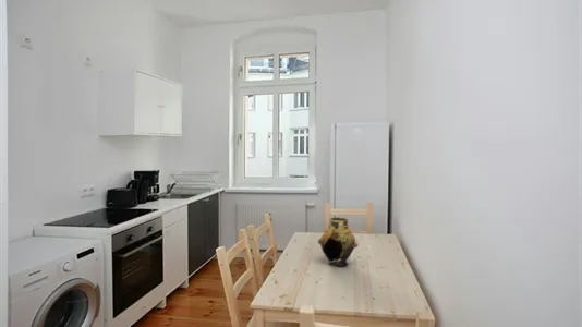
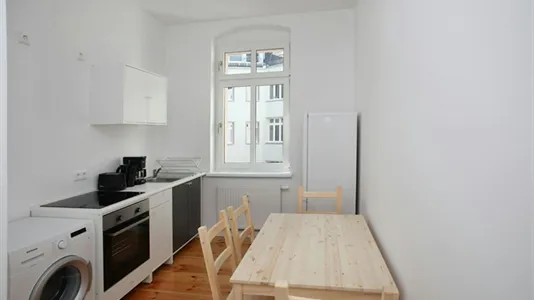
- vase (338, 240)
